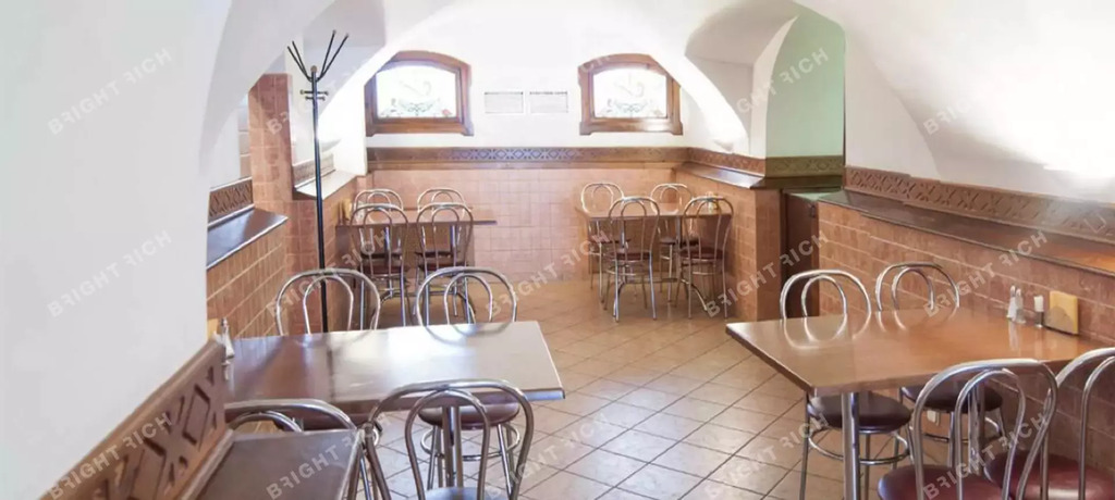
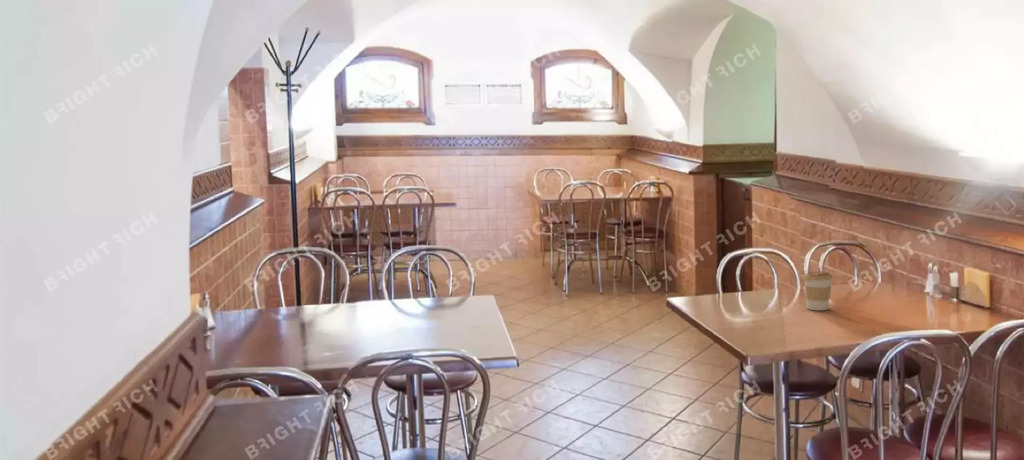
+ coffee cup (817, 289)
